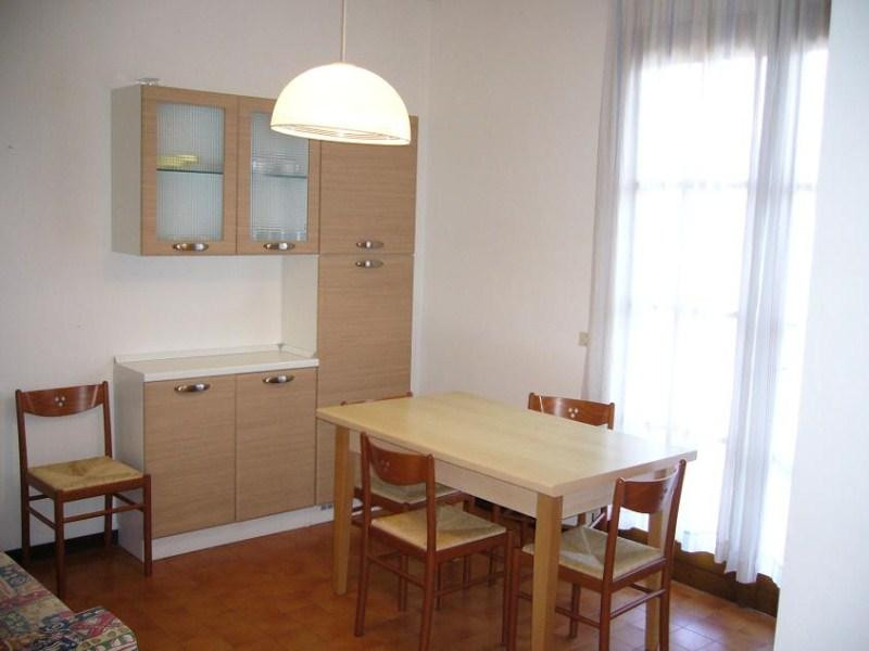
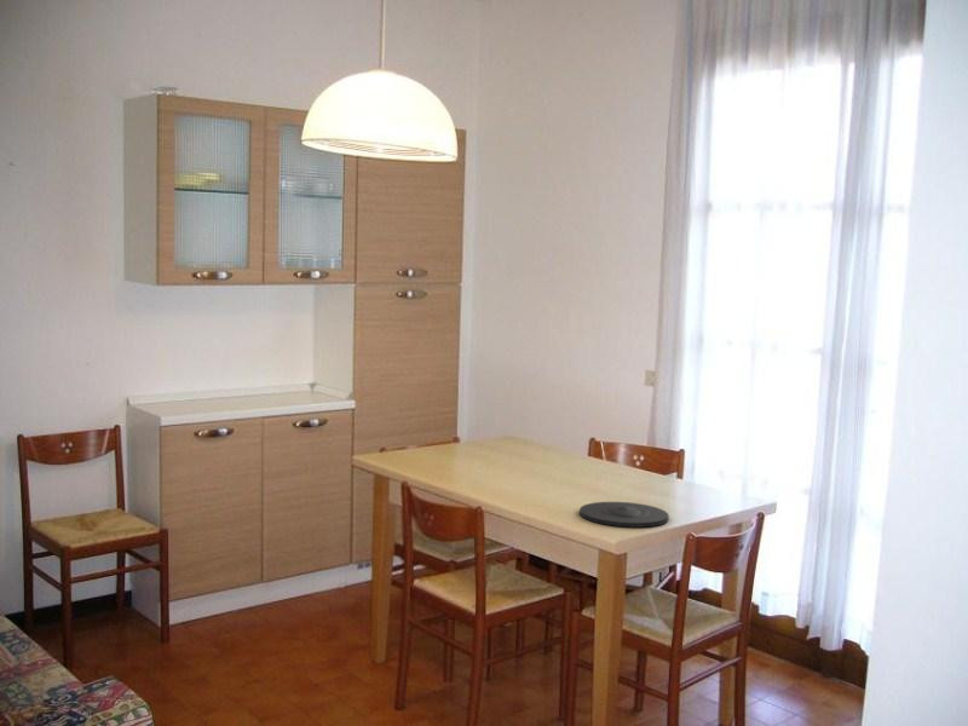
+ plate (623, 511)
